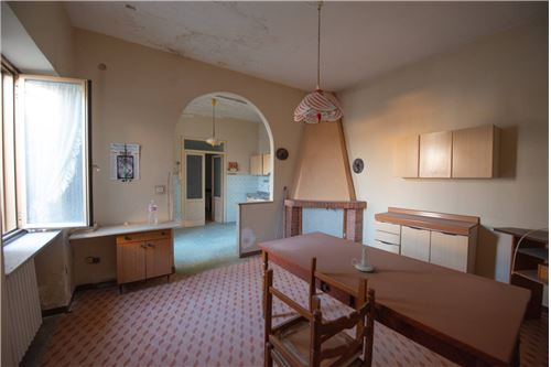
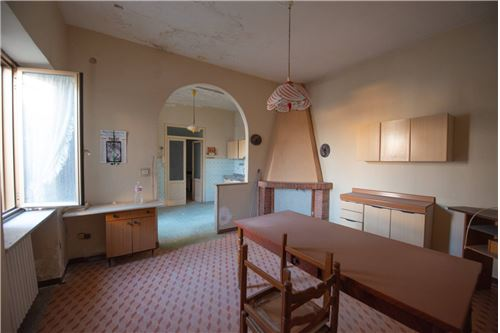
- candle holder (363, 257)
